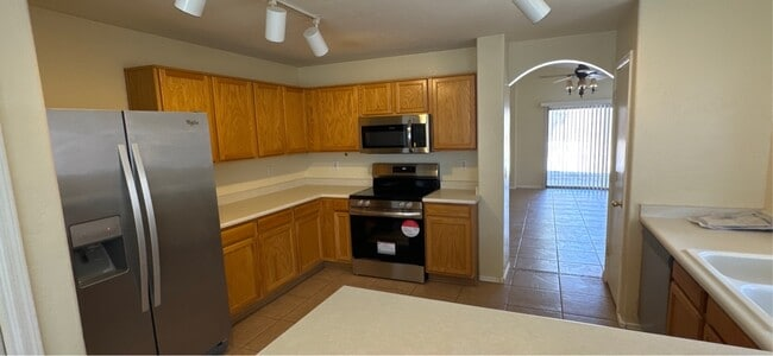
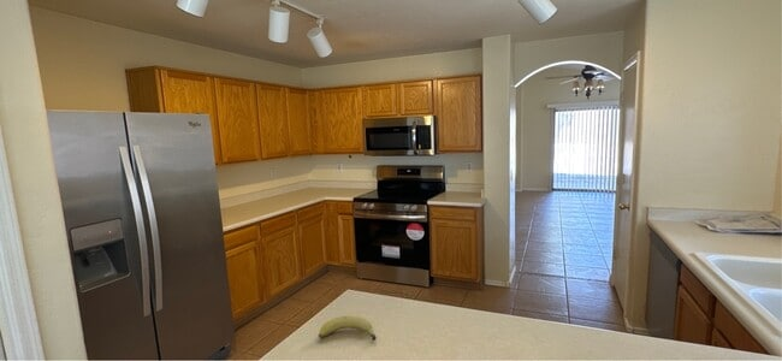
+ fruit (349, 326)
